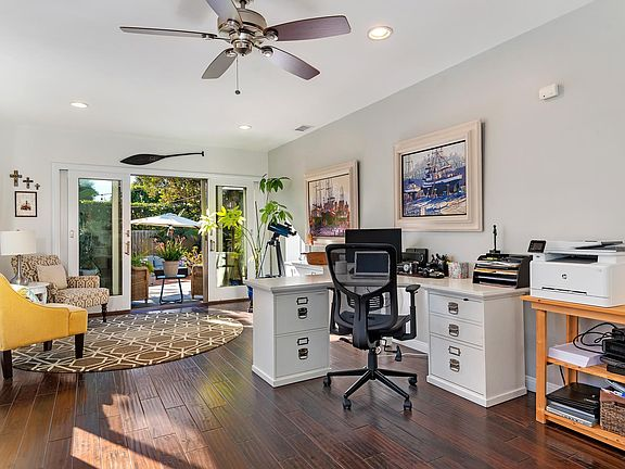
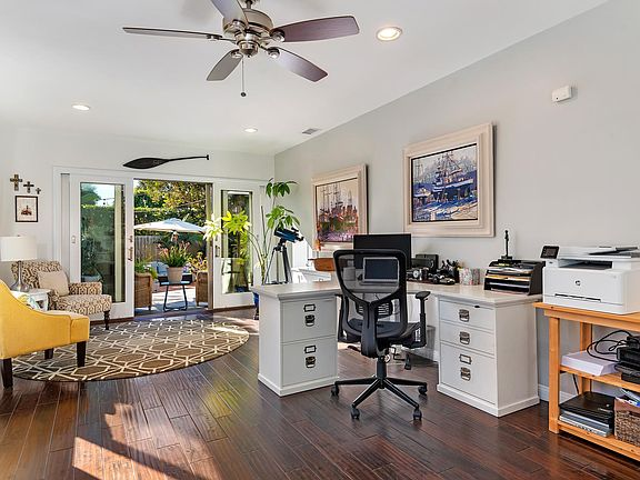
+ waste bin (421, 348)
